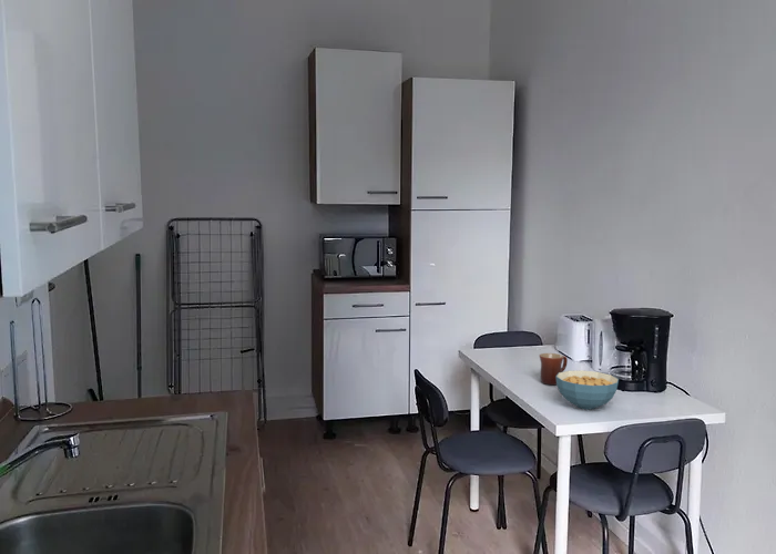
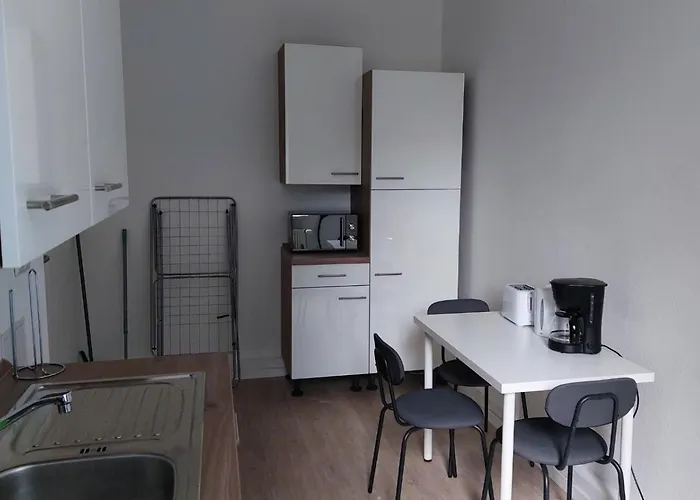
- cereal bowl (586, 391)
- mug (553, 368)
